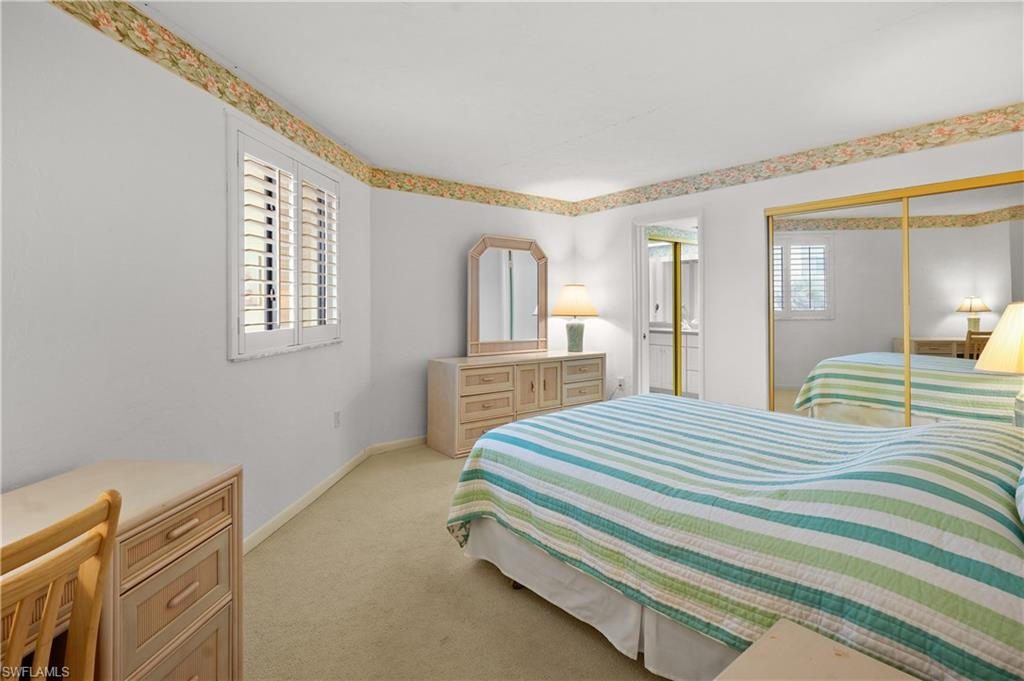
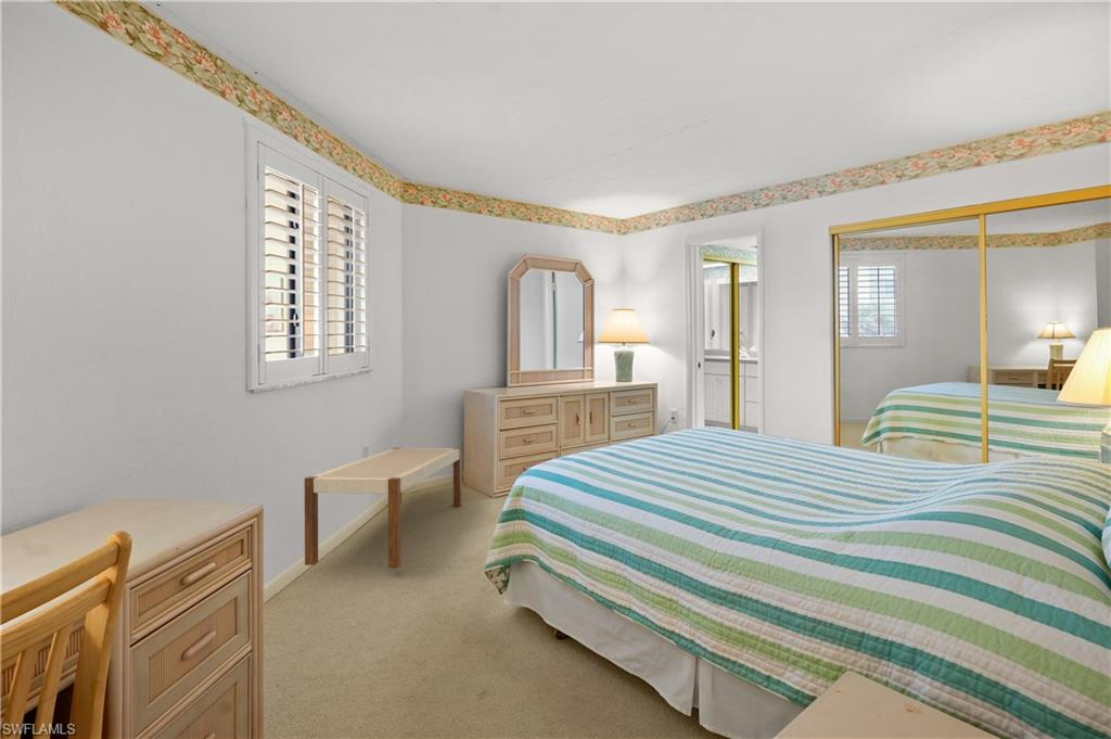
+ bench (395, 496)
